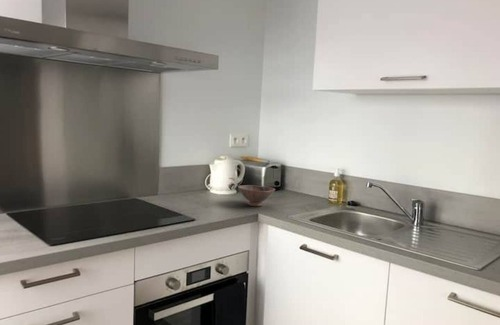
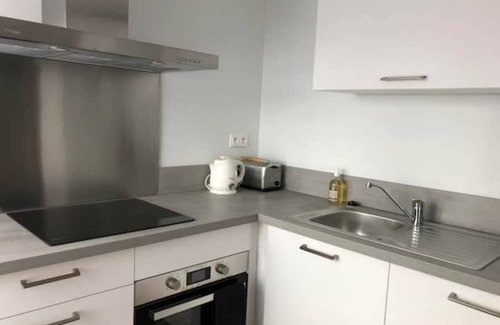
- bowl (255, 196)
